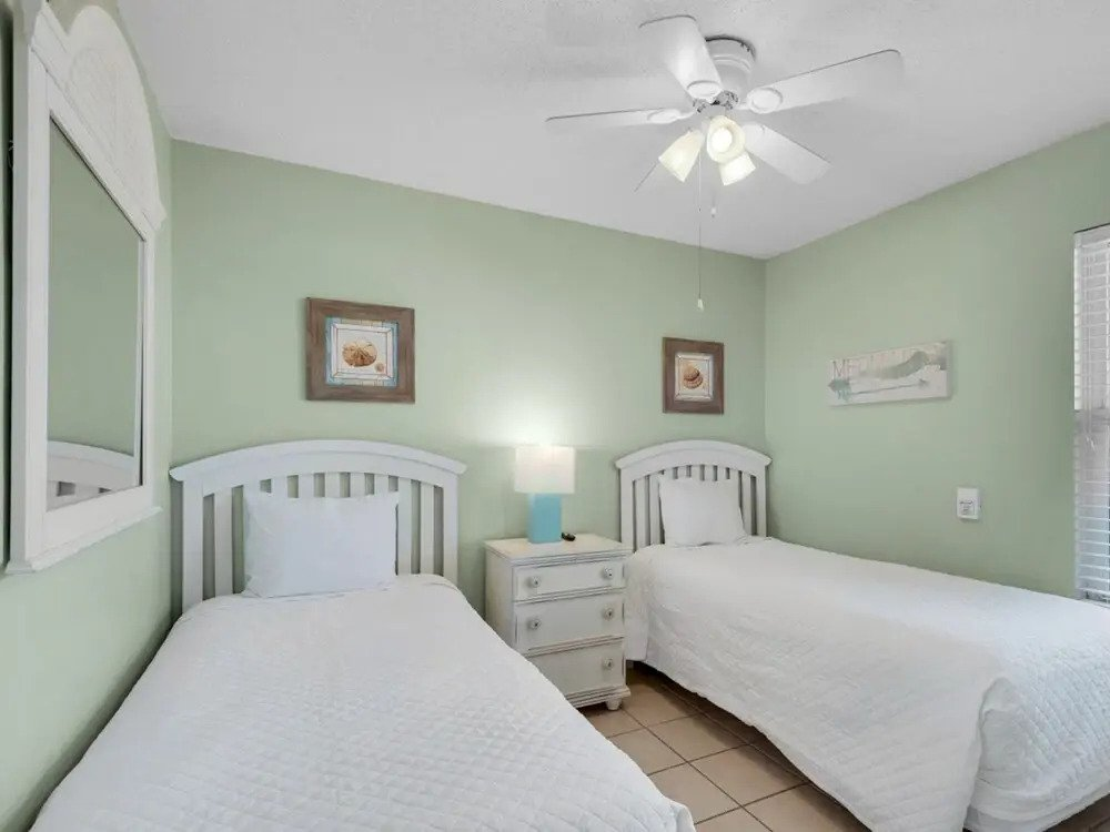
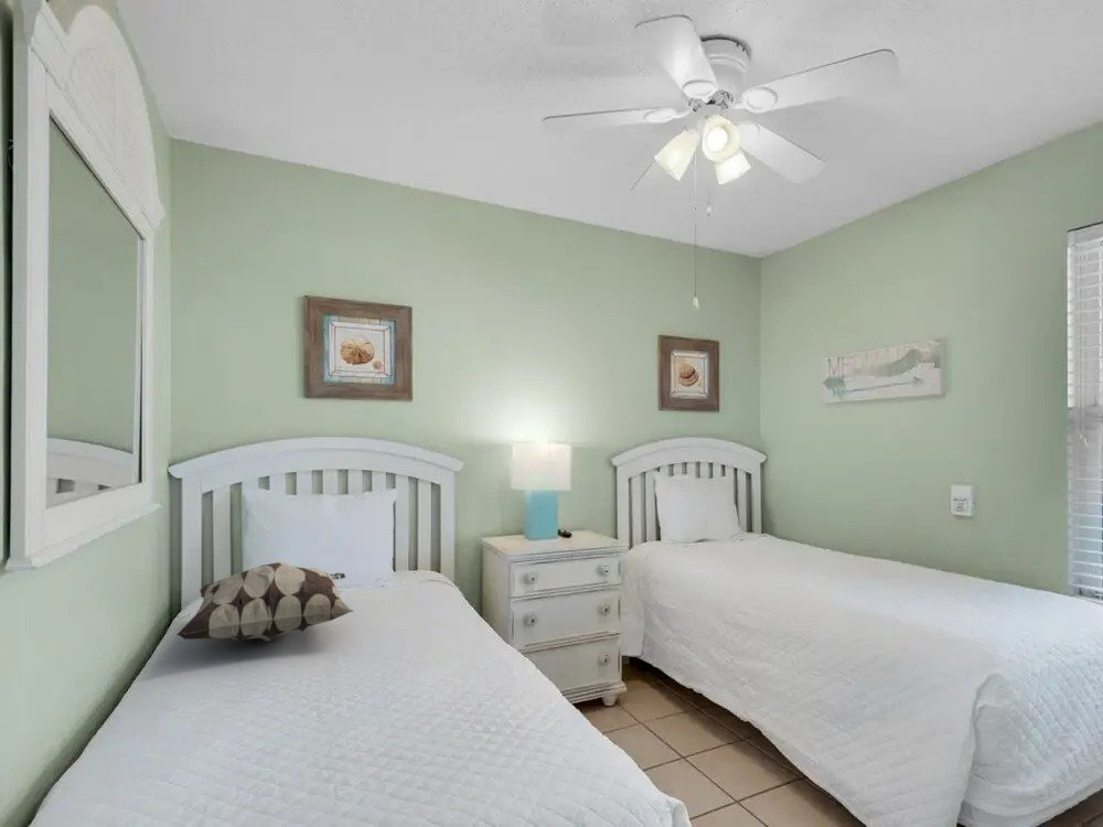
+ decorative pillow (274, 599)
